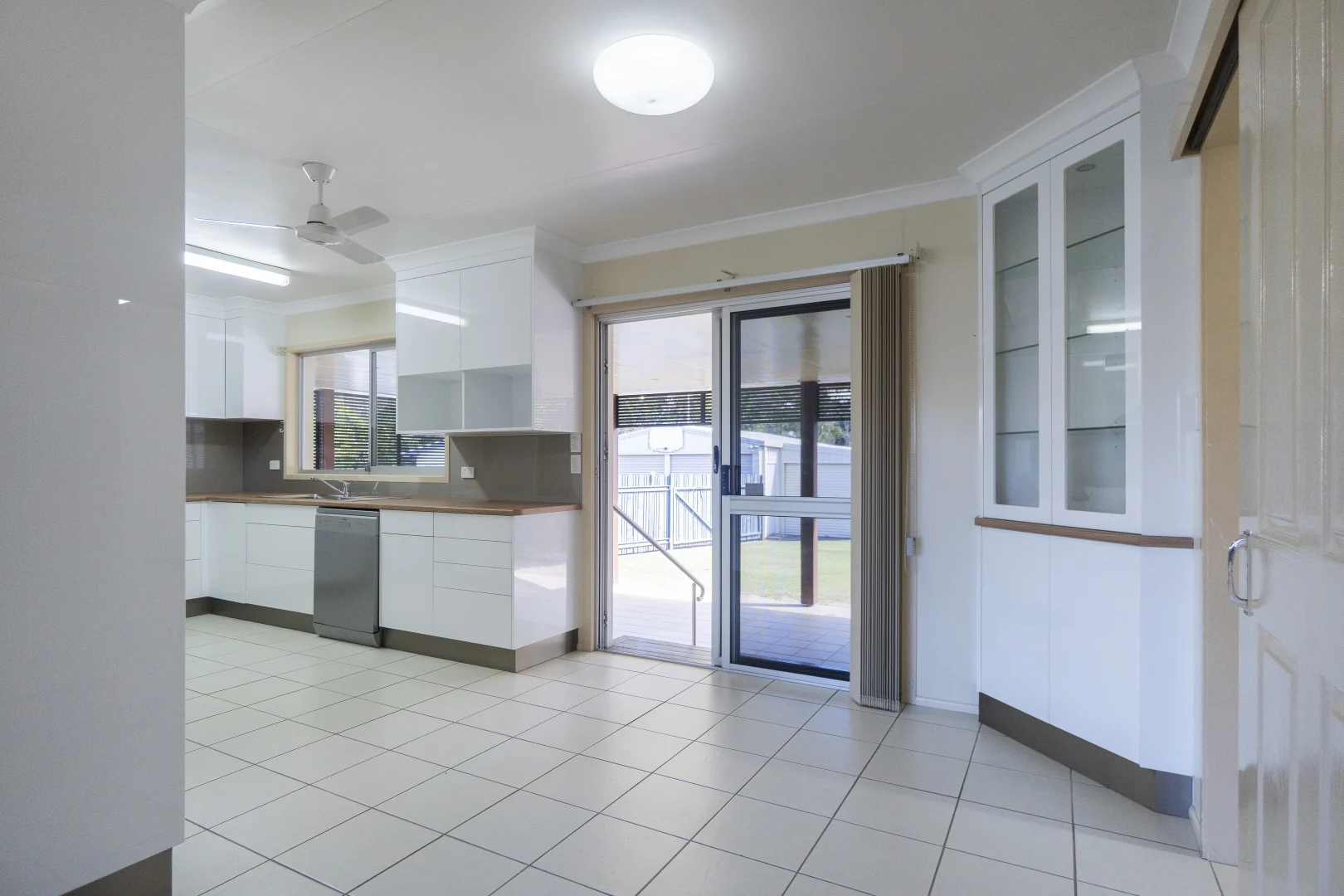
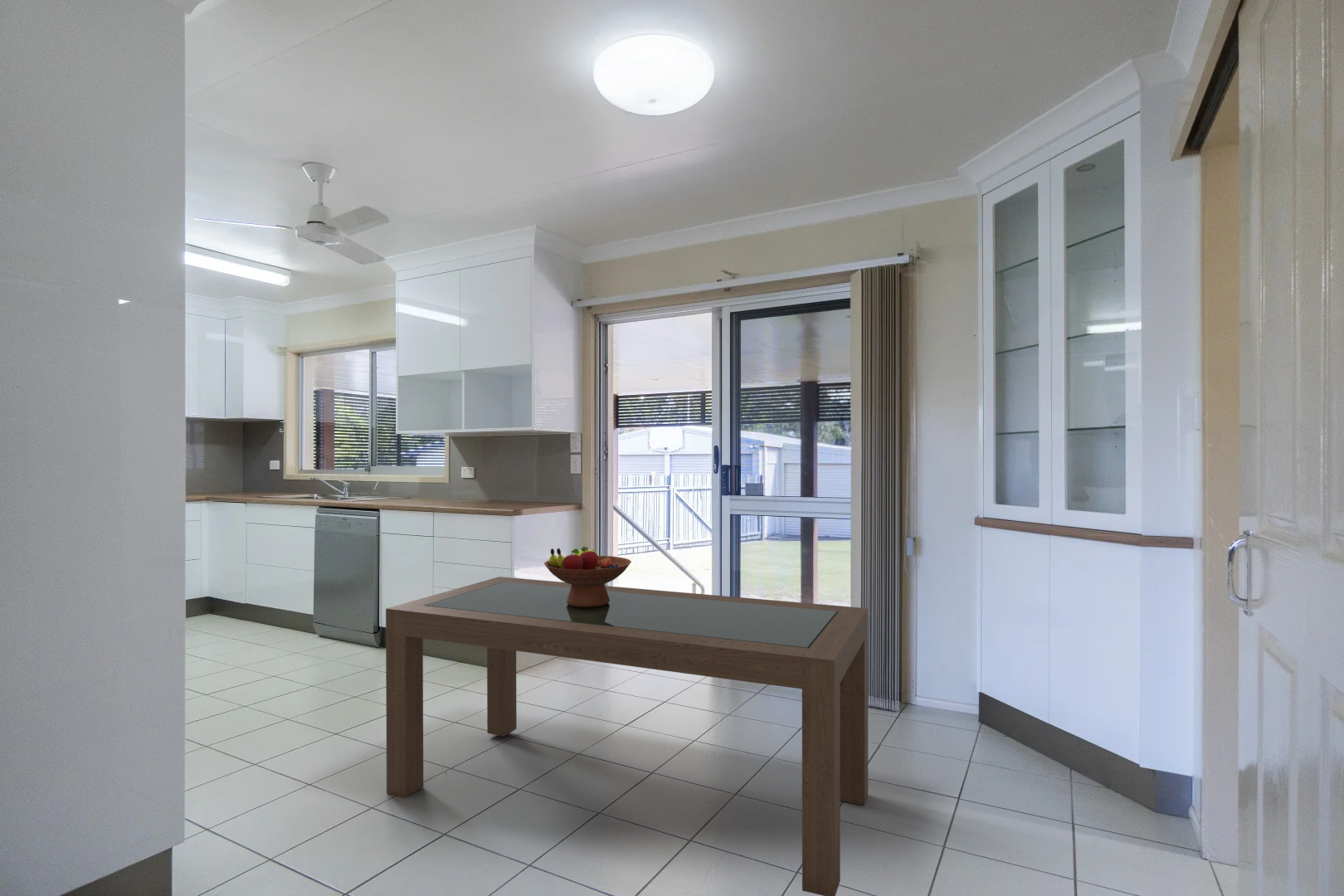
+ fruit bowl (587, 574)
+ dining table (634, 666)
